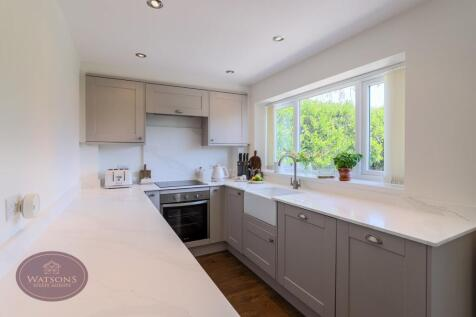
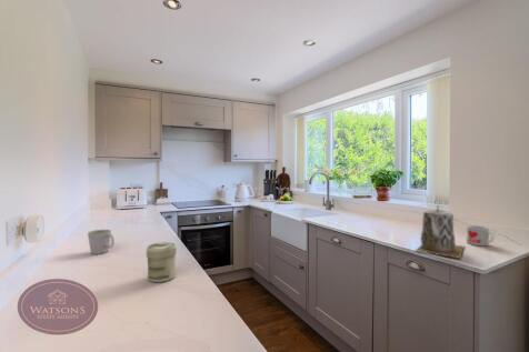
+ jar (161, 261)
+ teapot (440, 227)
+ mug (480, 235)
+ mug (102, 242)
